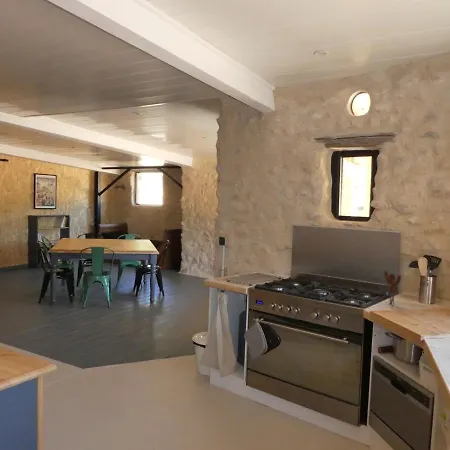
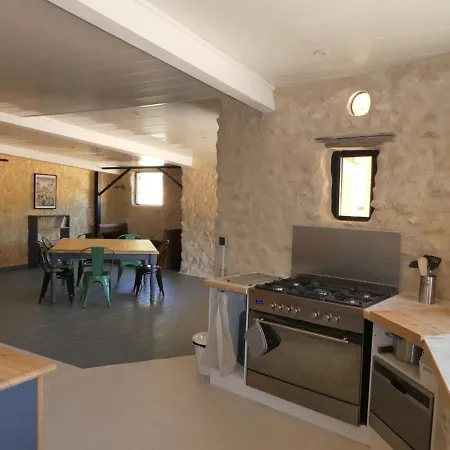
- utensil holder (391, 287)
